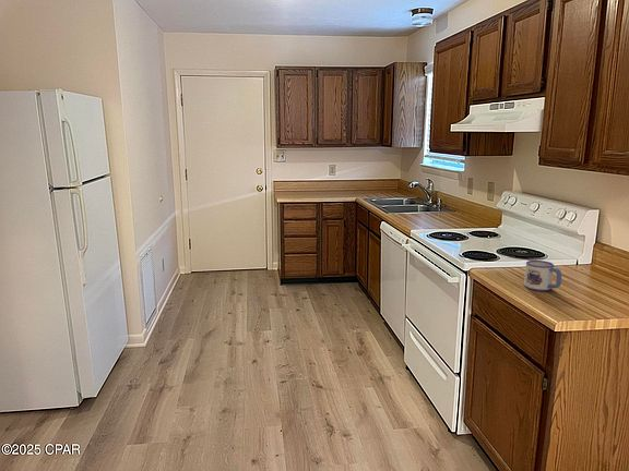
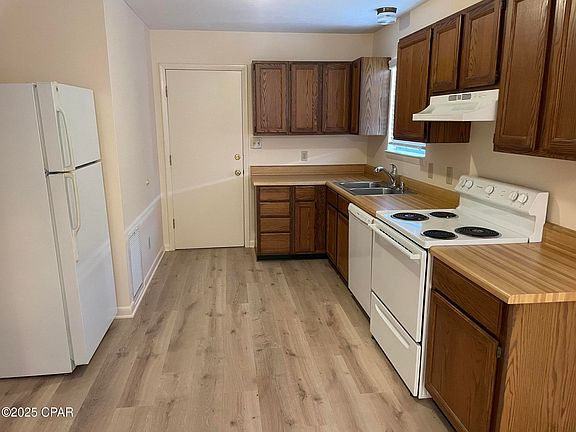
- mug (543, 276)
